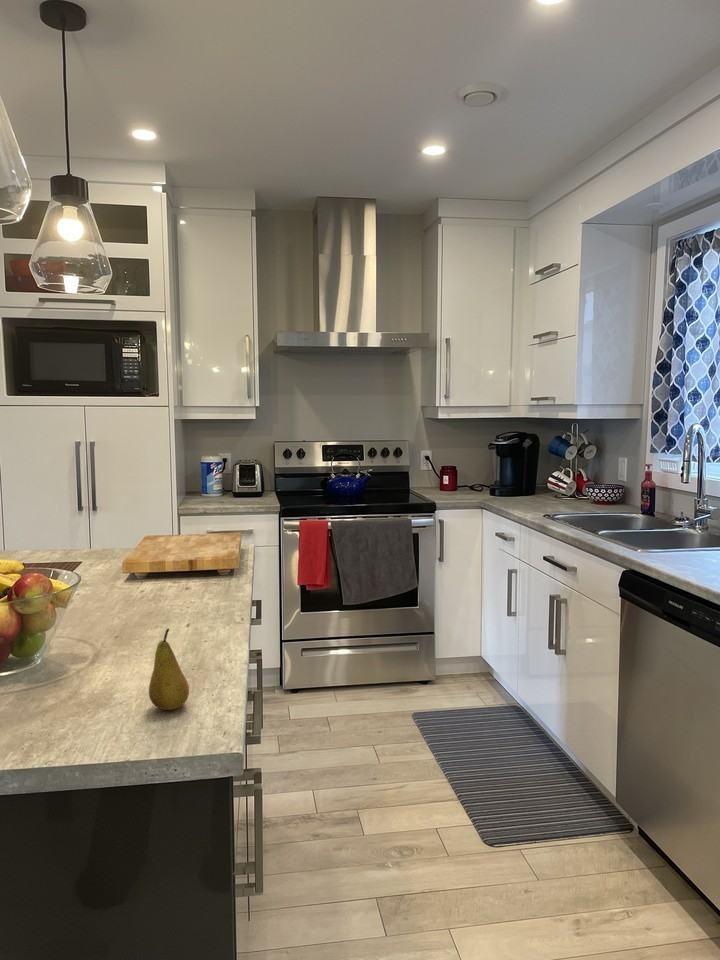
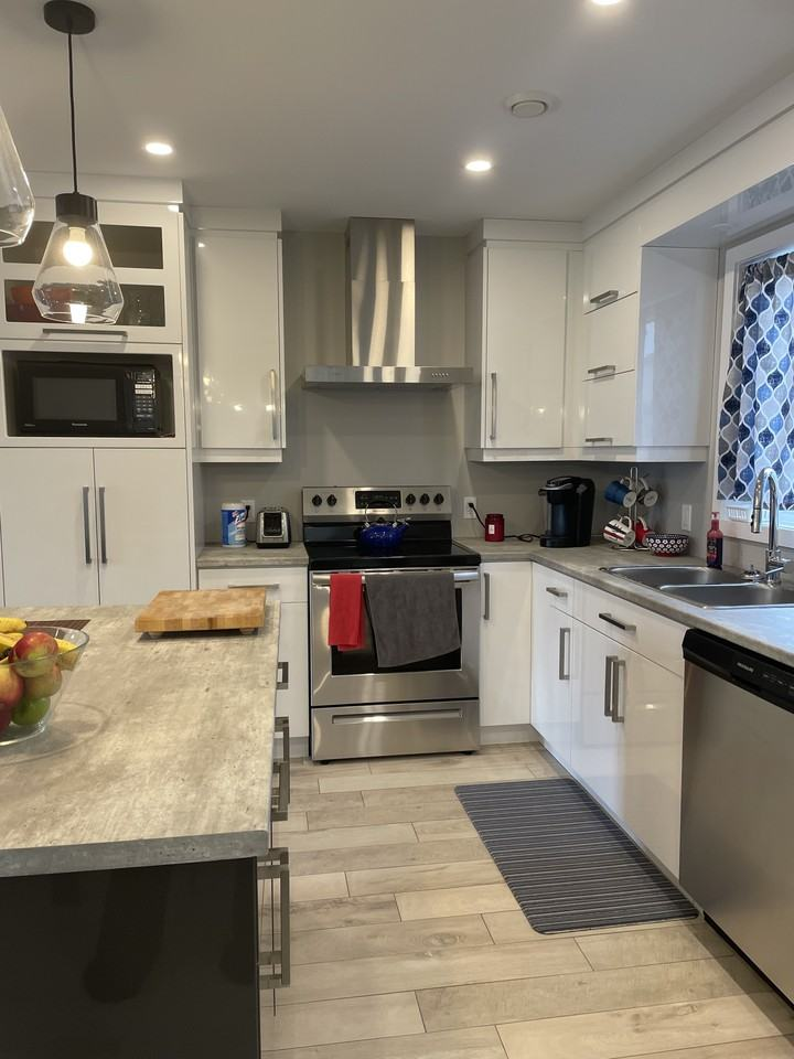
- fruit (168, 668)
